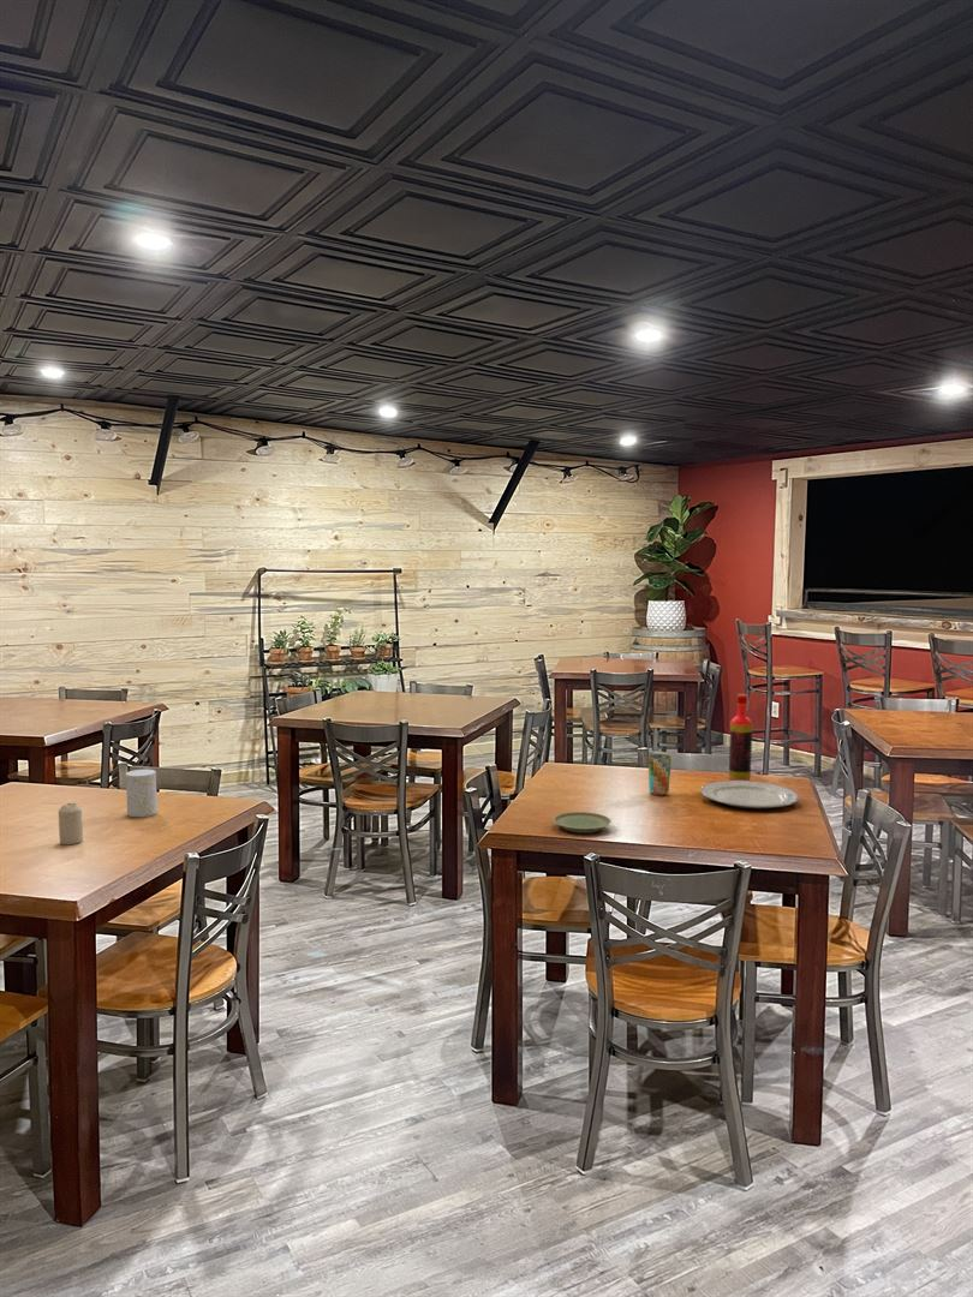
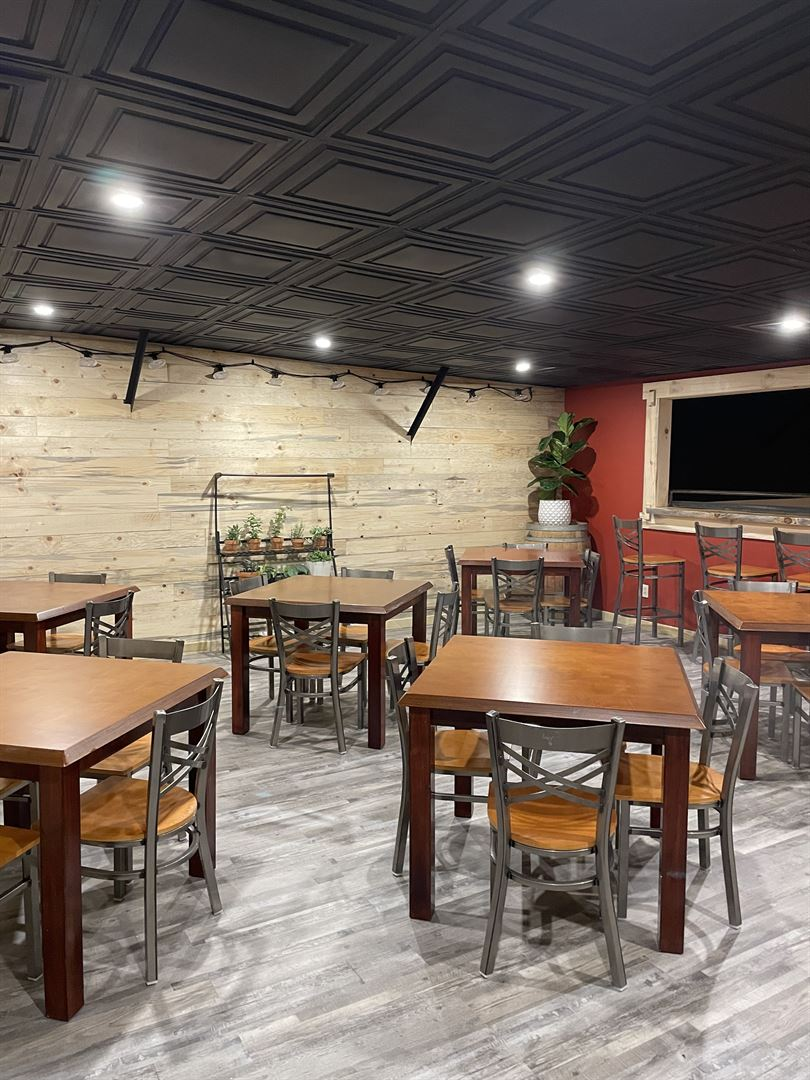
- cup (141, 793)
- bottle (740, 737)
- cup (658, 775)
- candle (70, 823)
- plate (581, 823)
- chinaware (748, 795)
